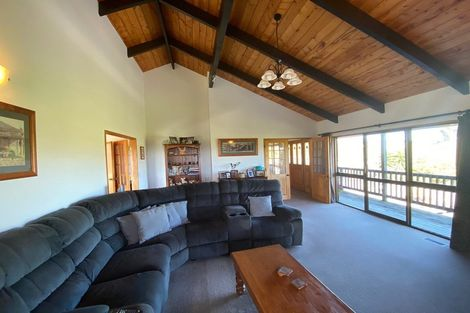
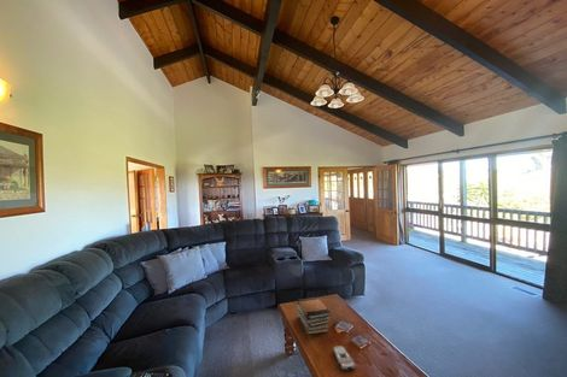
+ book stack (312, 314)
+ remote control (343, 357)
